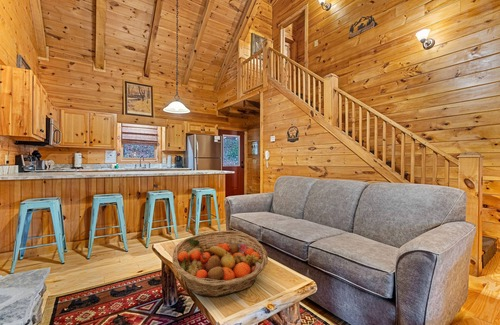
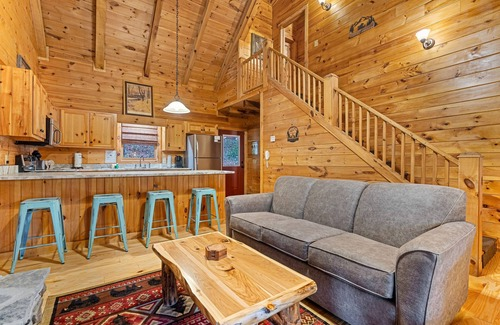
- fruit basket (221, 260)
